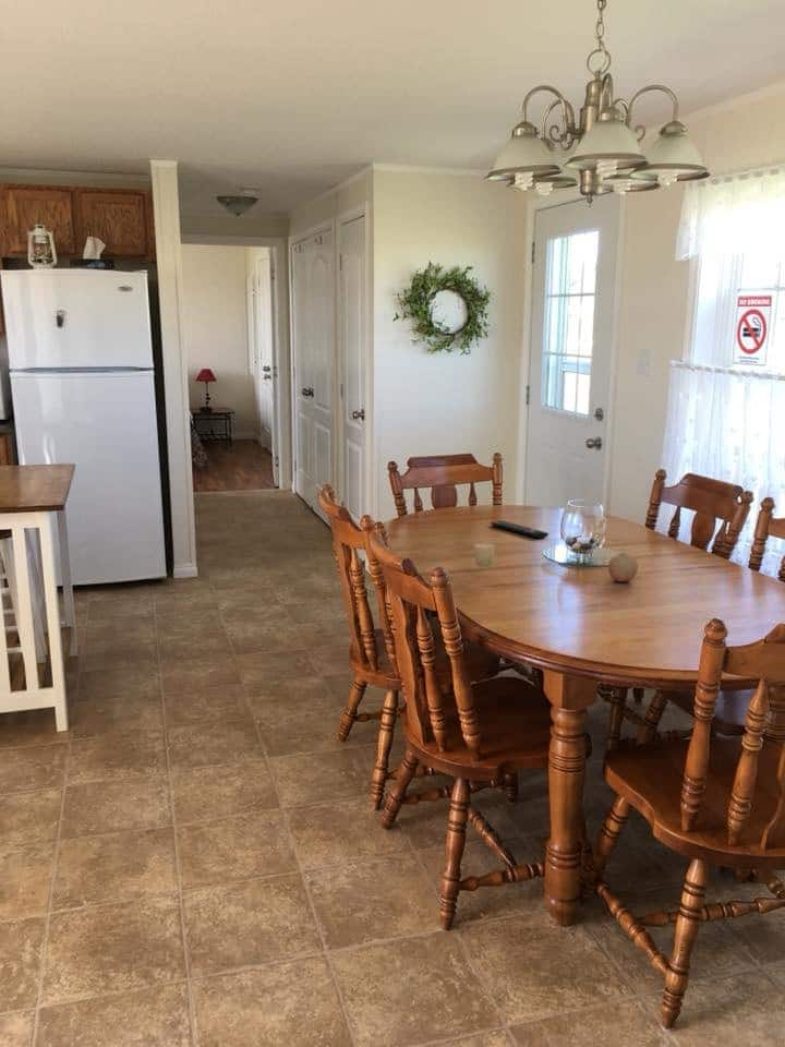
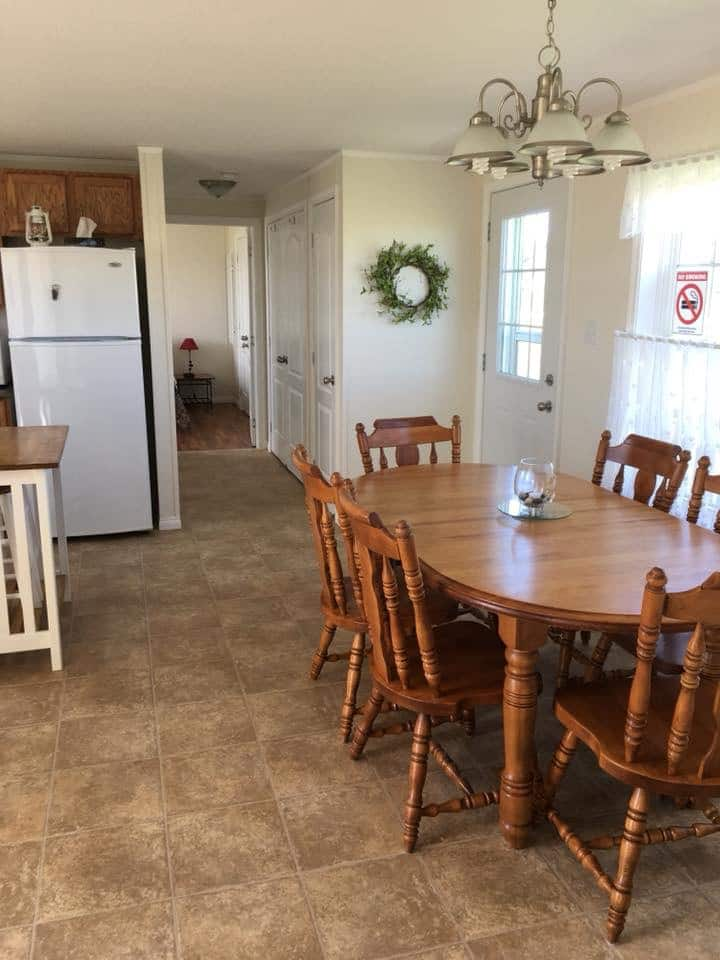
- candle (483, 563)
- remote control (518, 529)
- fruit (623, 567)
